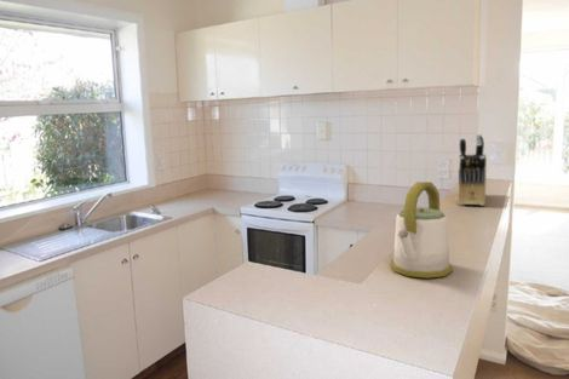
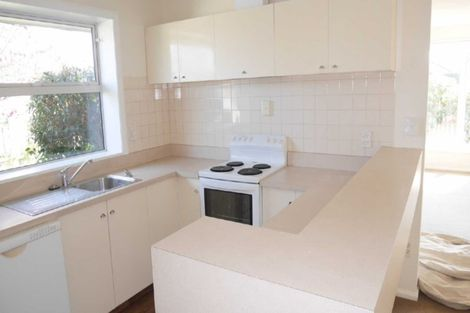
- kettle (418, 226)
- knife block (472, 168)
